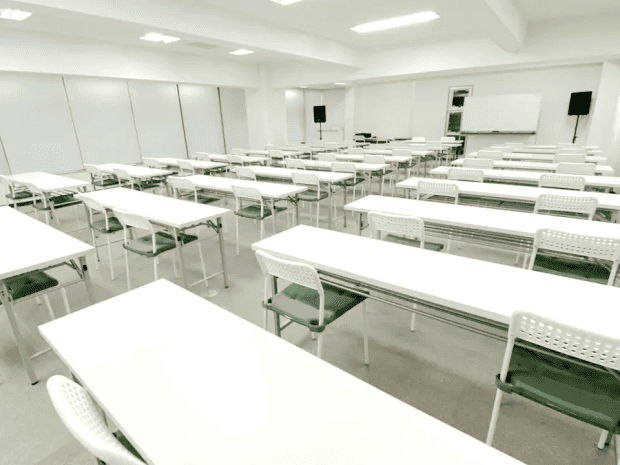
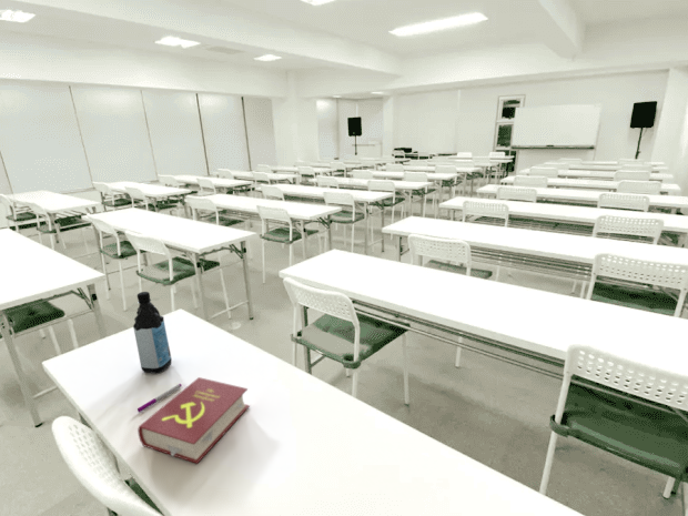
+ pen (160, 396)
+ water bottle (150, 331)
+ book (196, 415)
